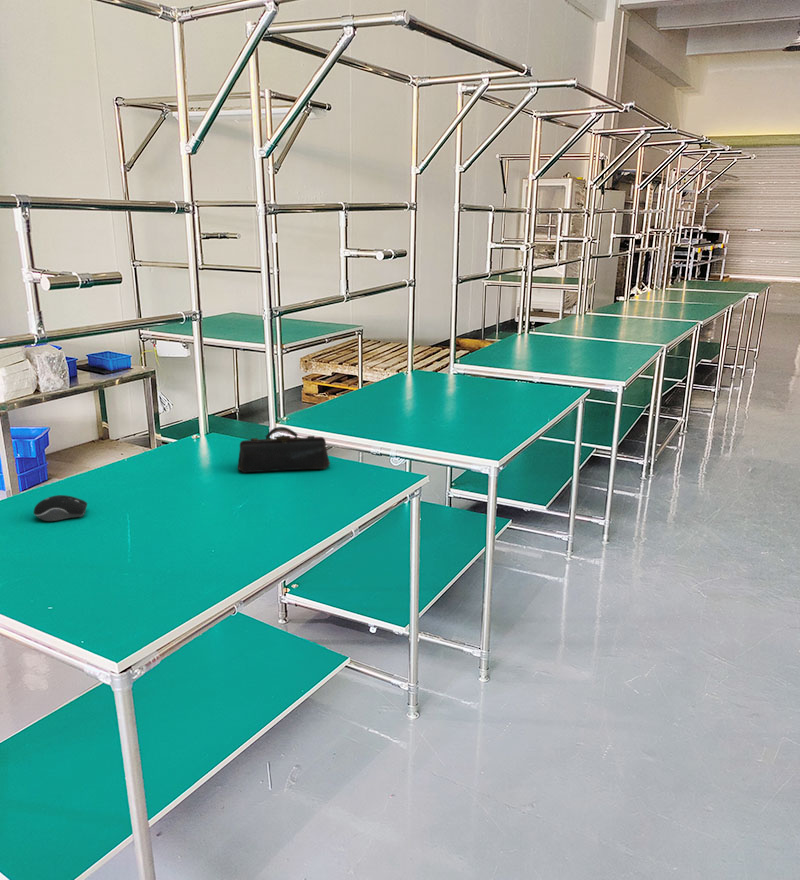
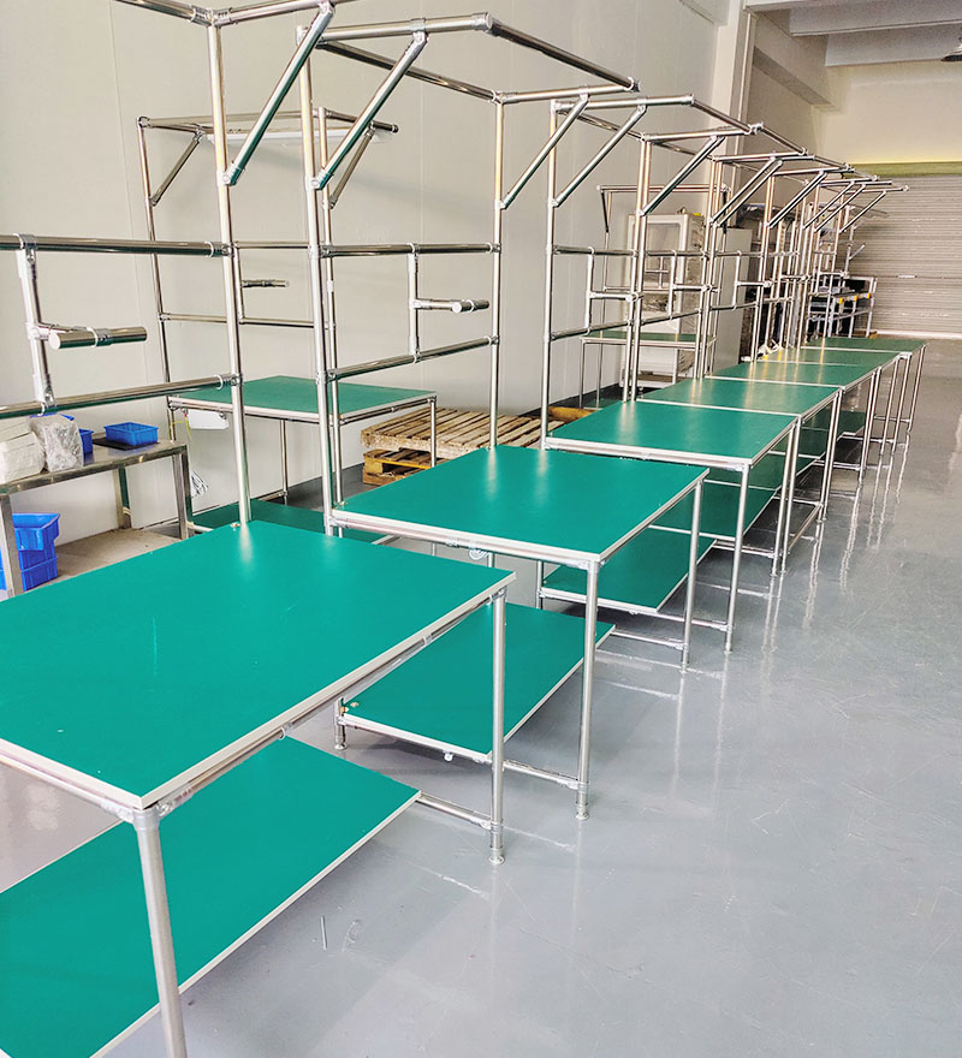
- computer mouse (60, 505)
- pencil case (283, 446)
